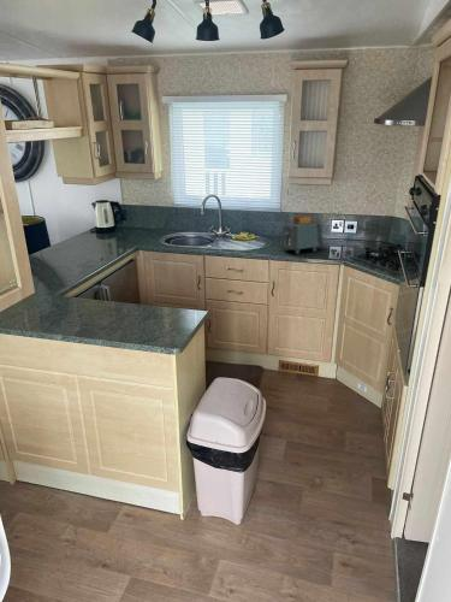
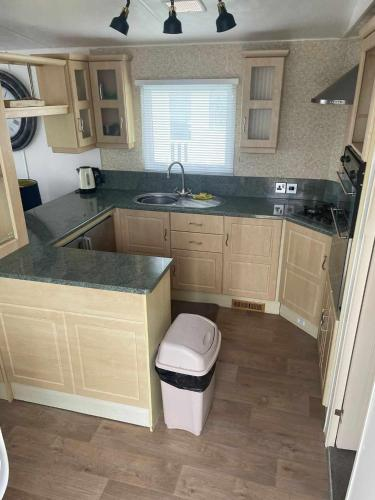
- toaster (302, 232)
